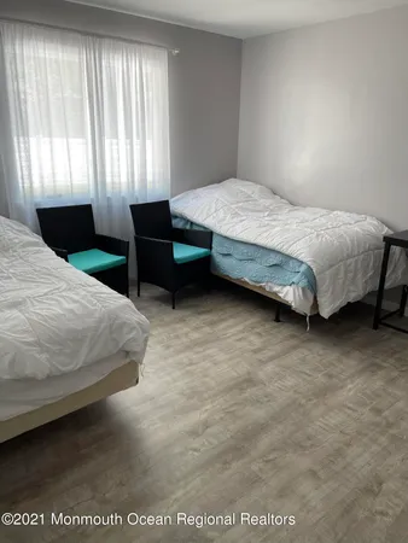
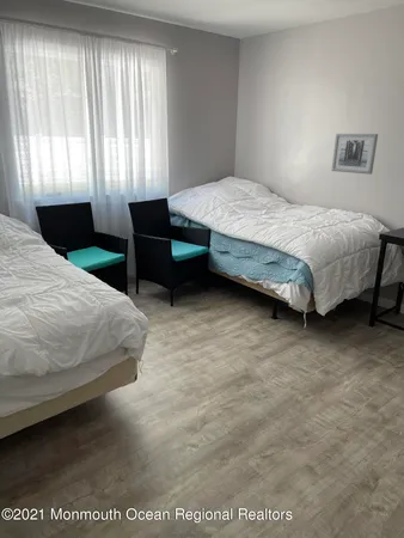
+ wall art (353, 153)
